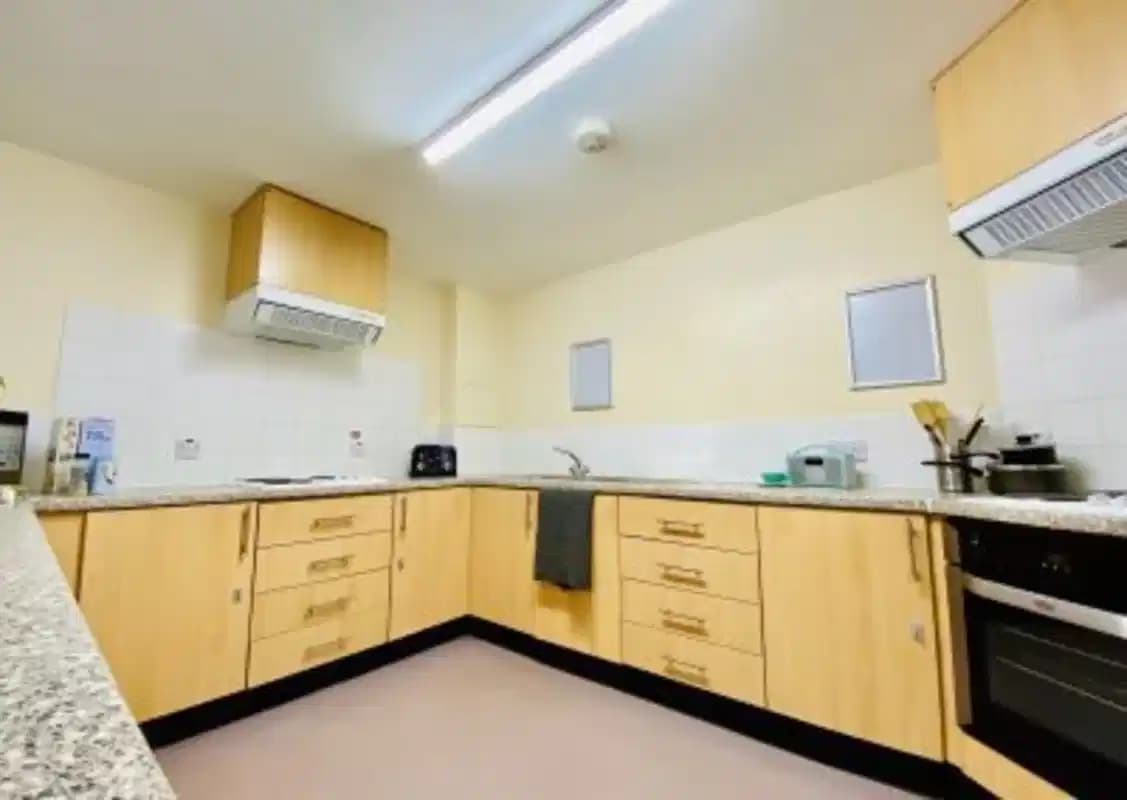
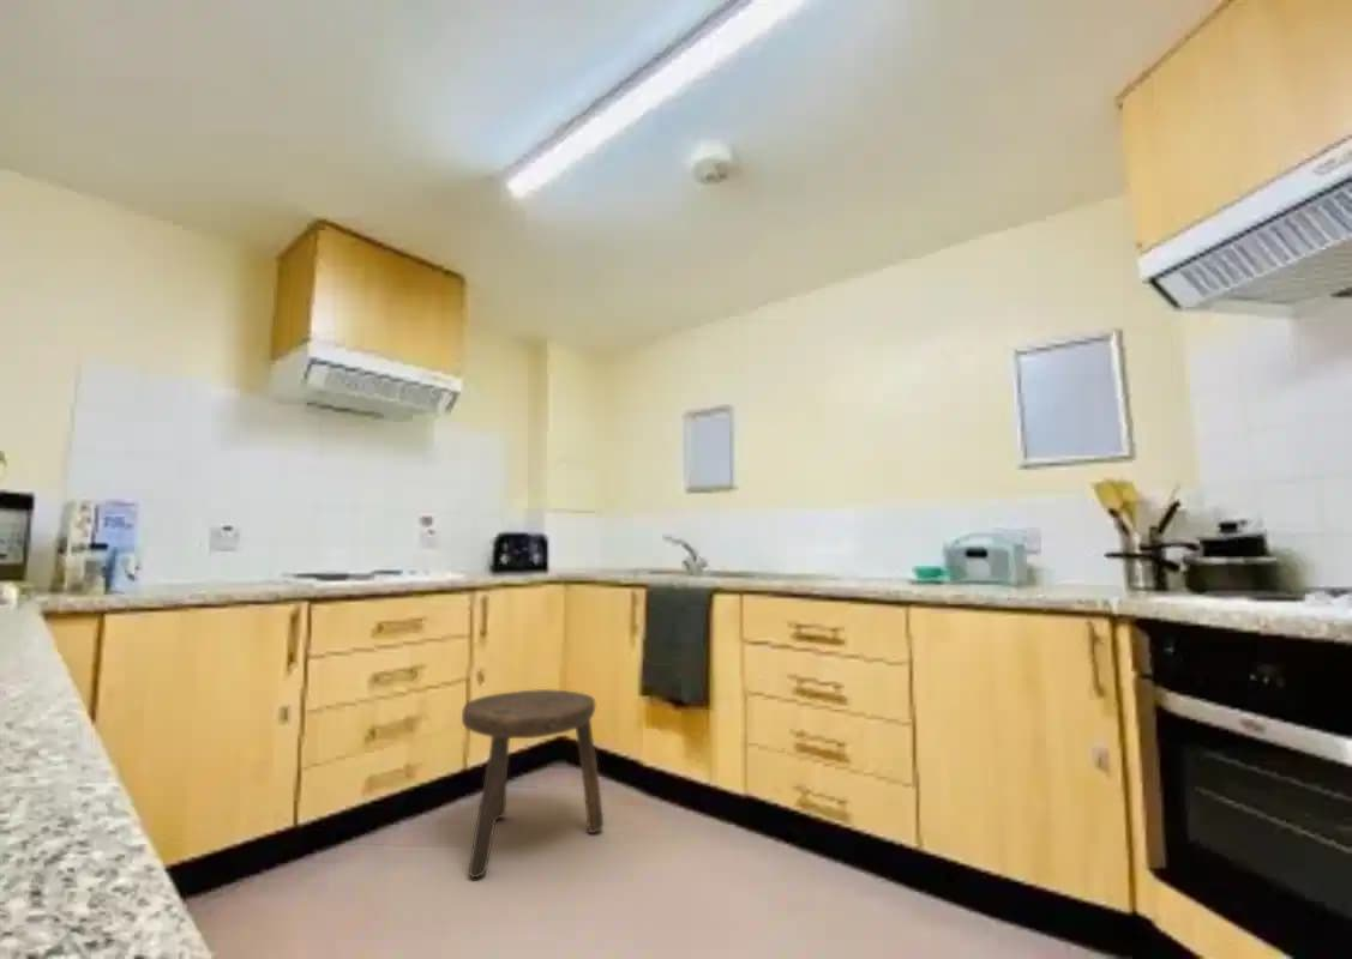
+ stool (506, 771)
